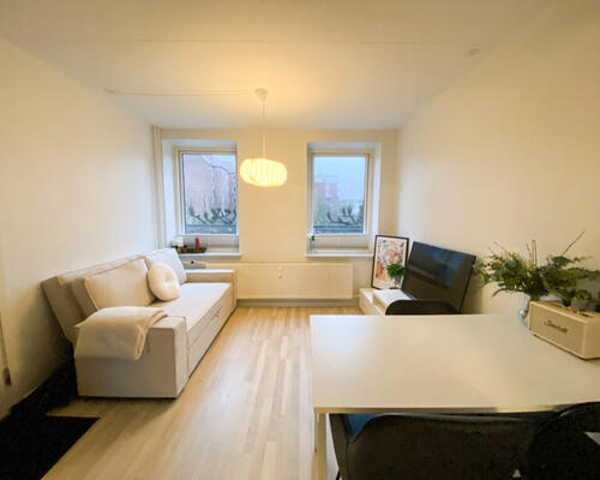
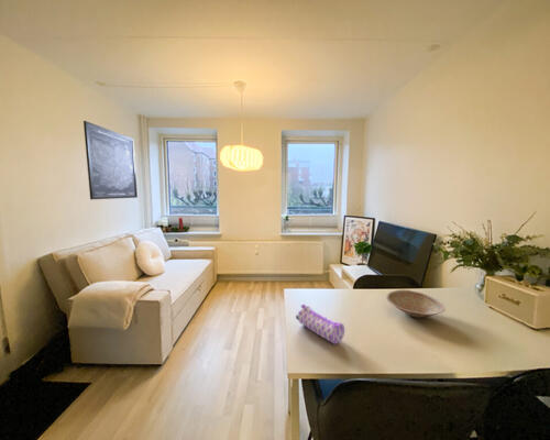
+ pencil case (319, 322)
+ bowl (414, 307)
+ wall art (114, 165)
